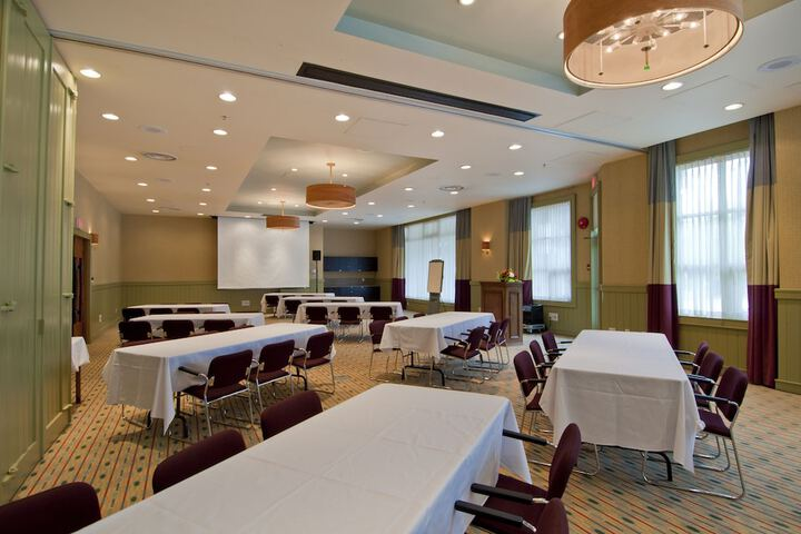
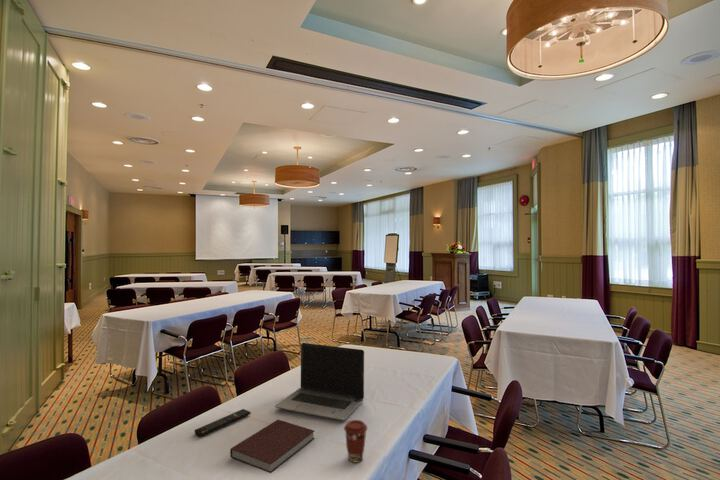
+ notebook (274, 443)
+ remote control (223, 422)
+ laptop computer (320, 379)
+ coffee cup (355, 441)
